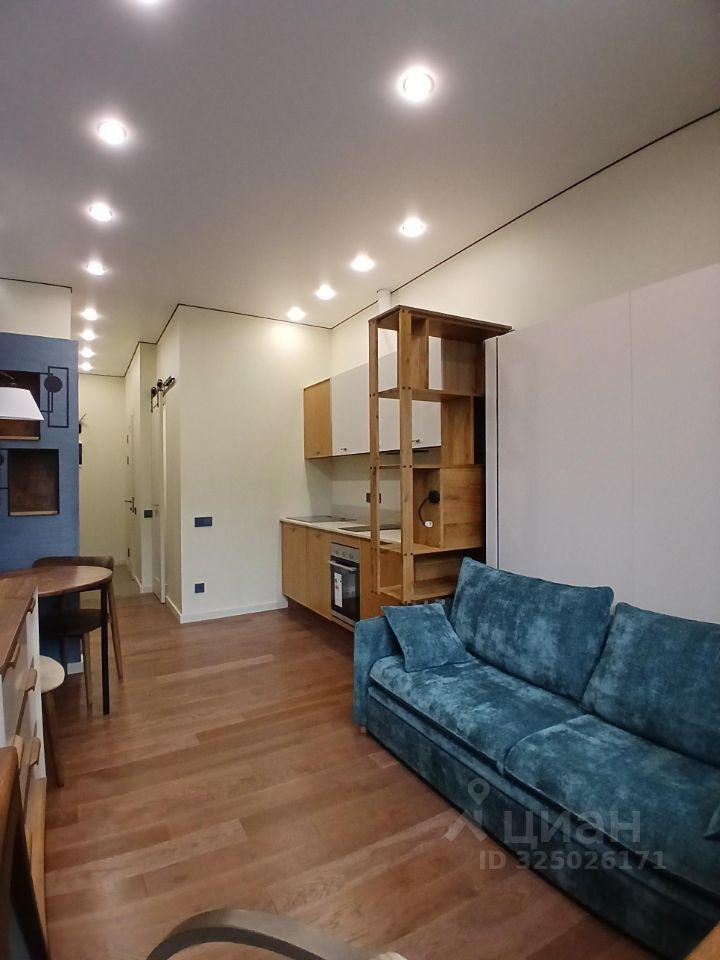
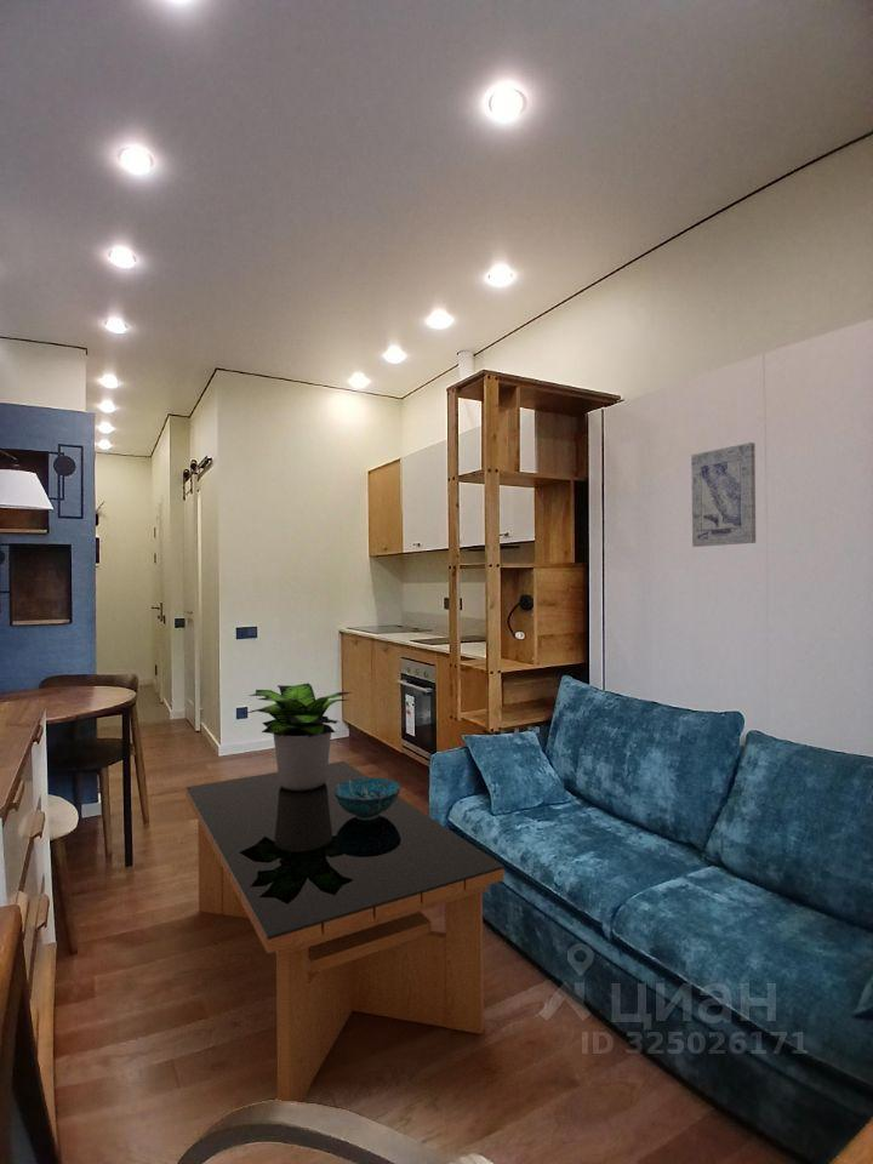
+ coffee table (318, 890)
+ potted plant (299, 735)
+ wall art (721, 496)
+ decorative bowl (366, 800)
